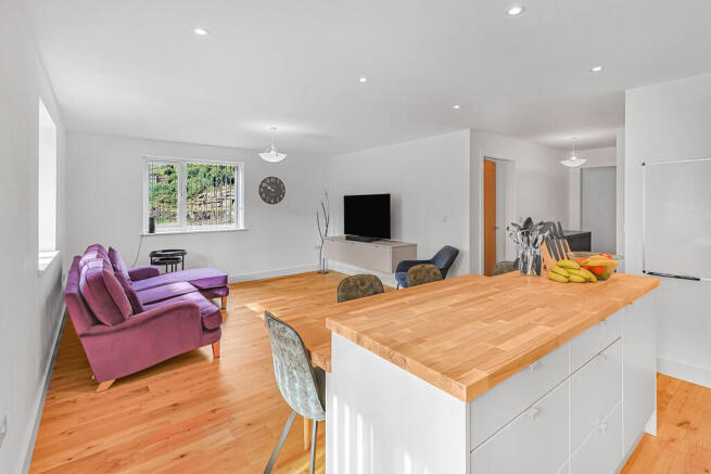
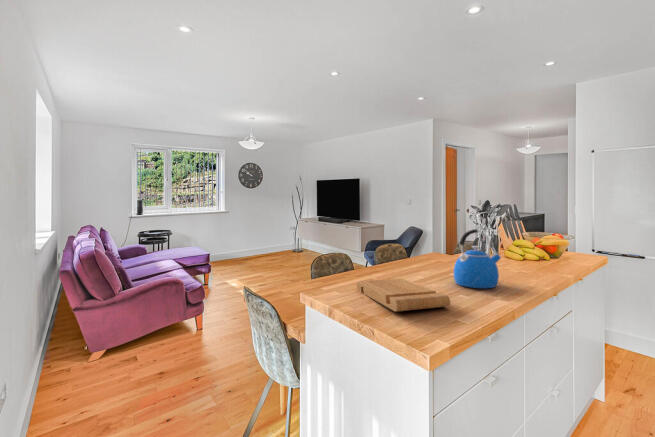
+ kettle (479, 256)
+ cutting board (398, 292)
